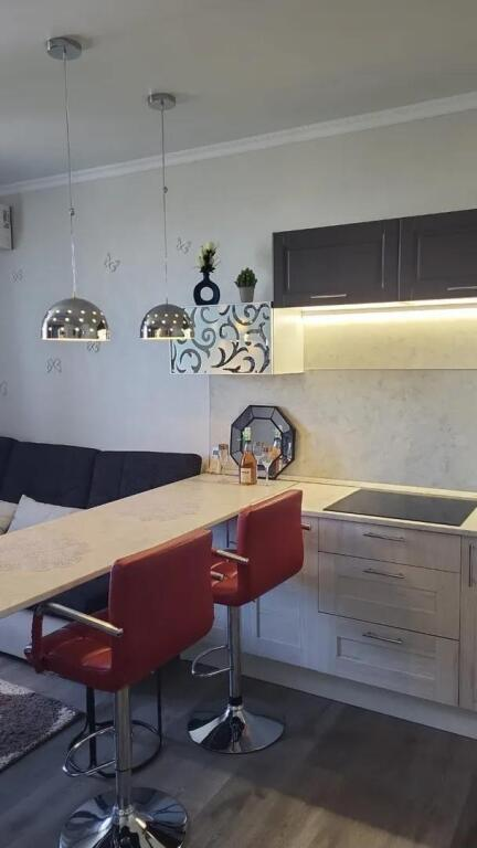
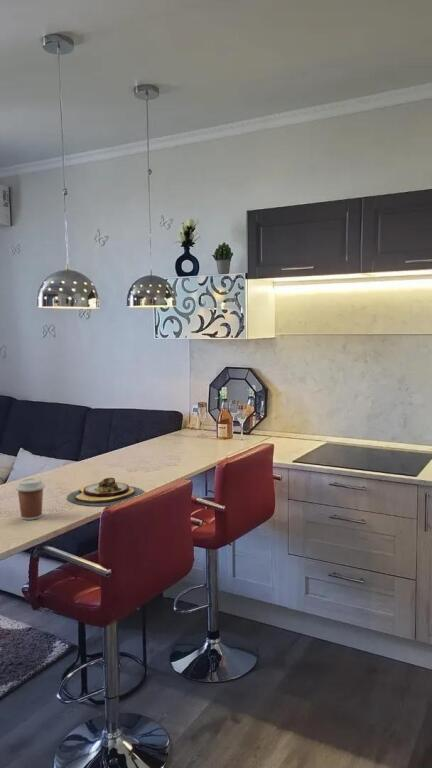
+ coffee cup (30, 498)
+ plate (106, 486)
